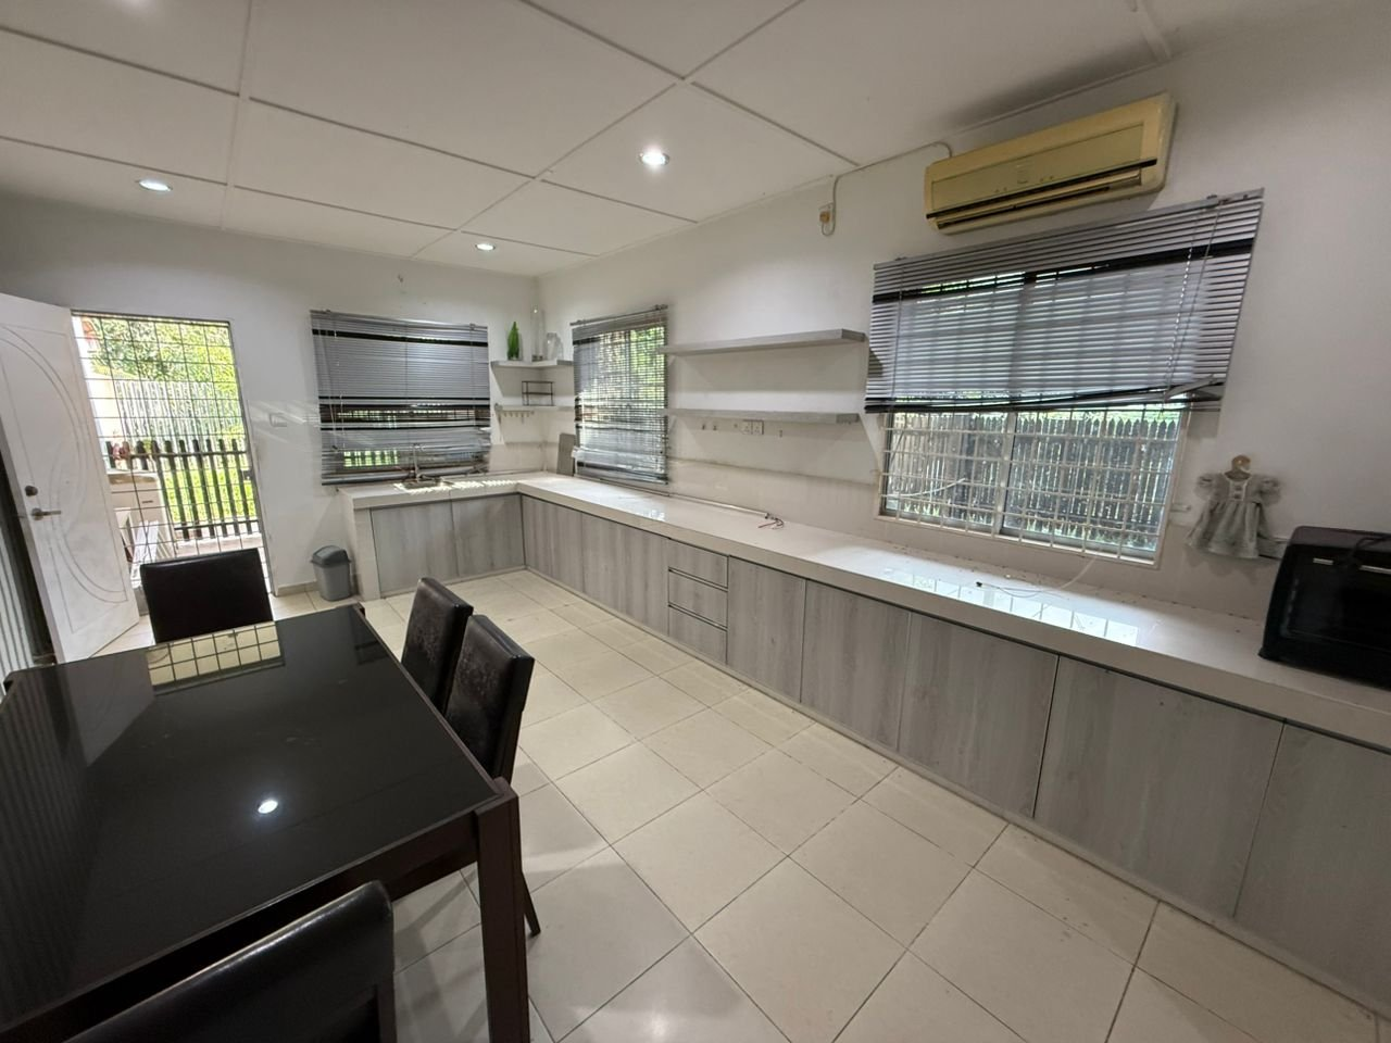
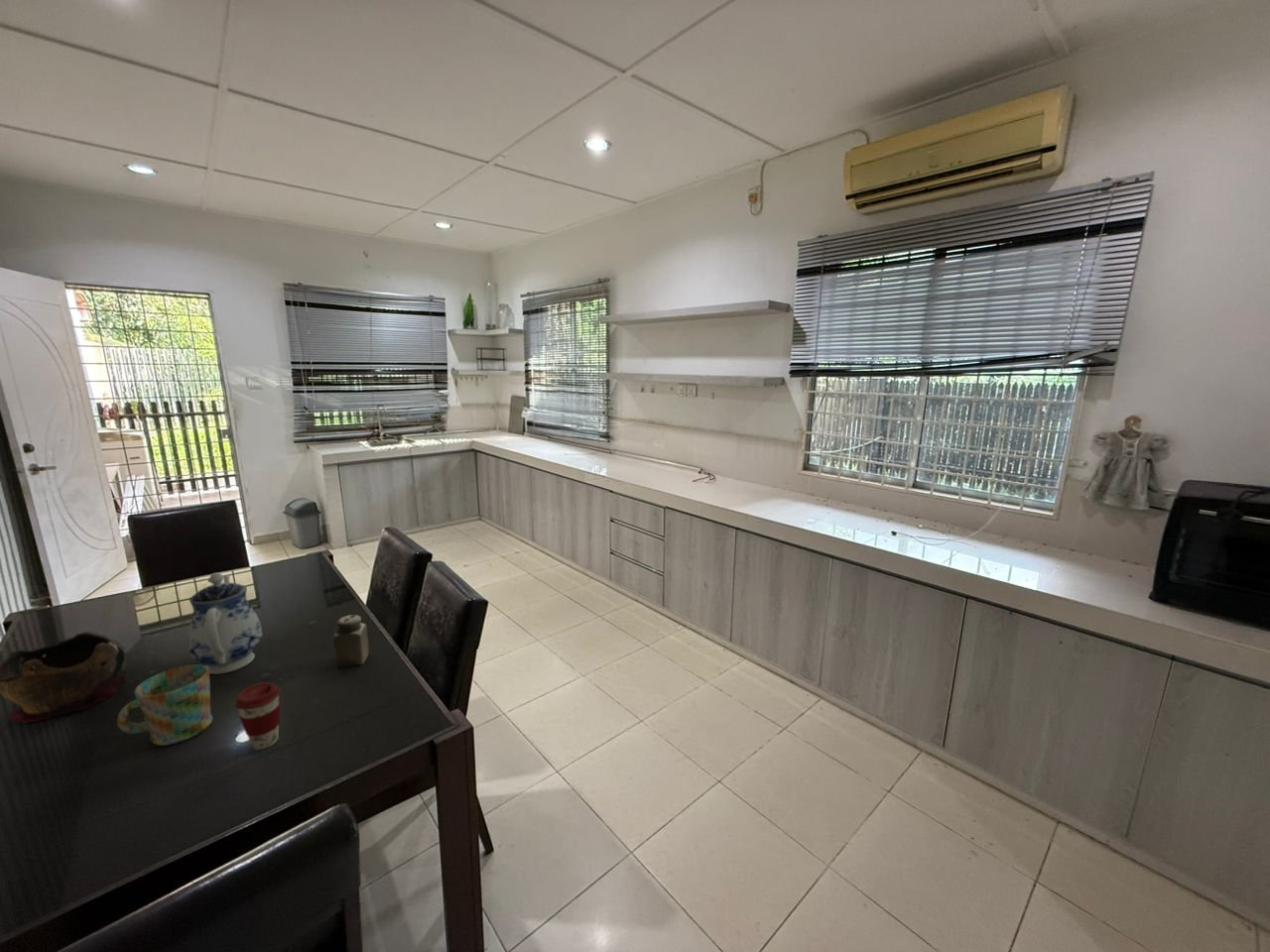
+ teapot (222, 619)
+ salt shaker (351, 639)
+ decorative bowl (65, 669)
+ mug (168, 707)
+ coffee cup (261, 716)
